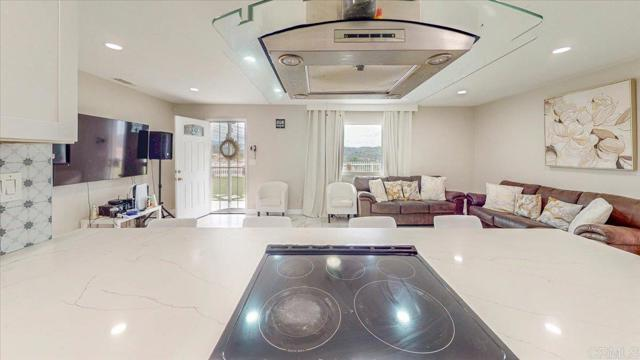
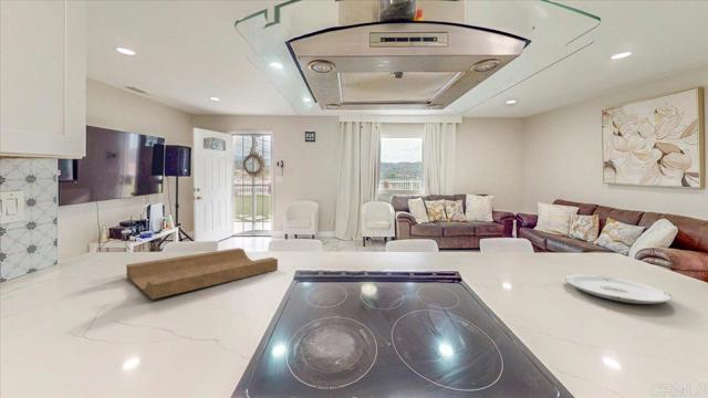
+ cutting board (206, 266)
+ plate (613, 289)
